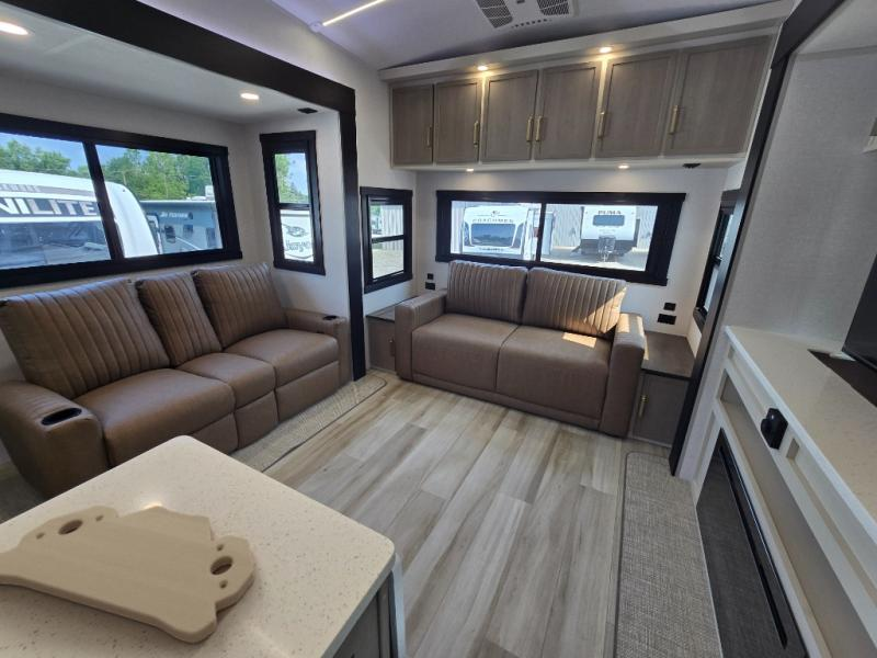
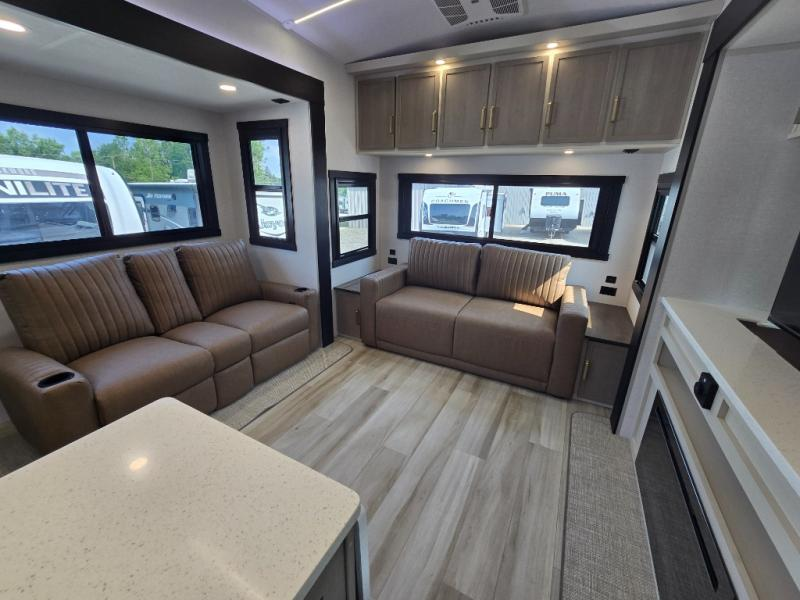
- cutting board (138, 554)
